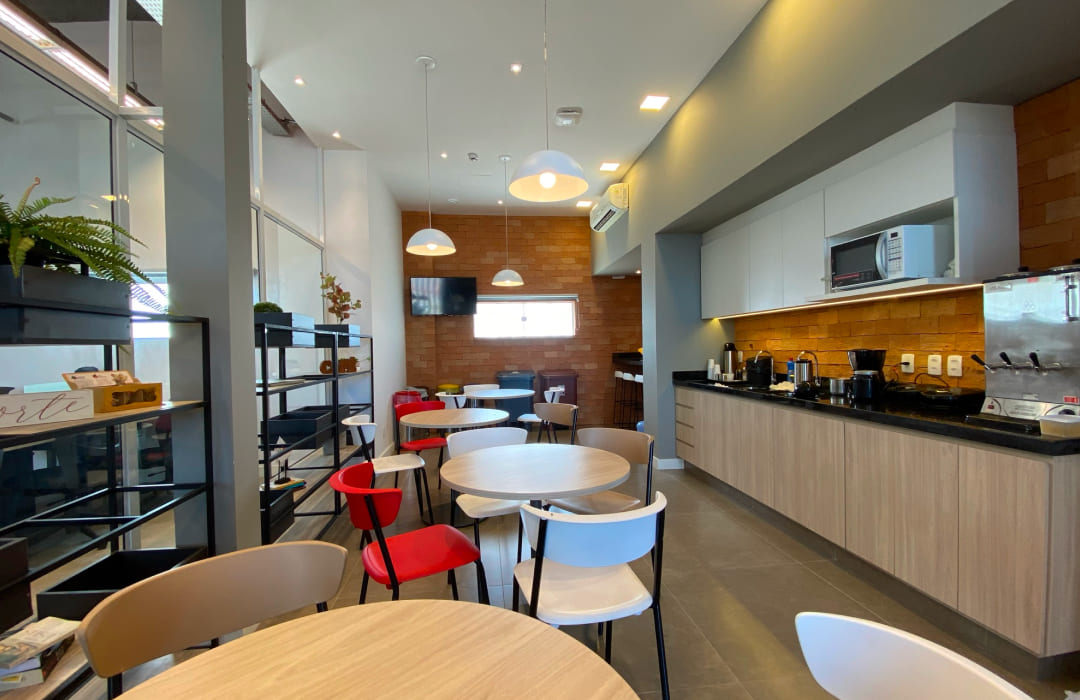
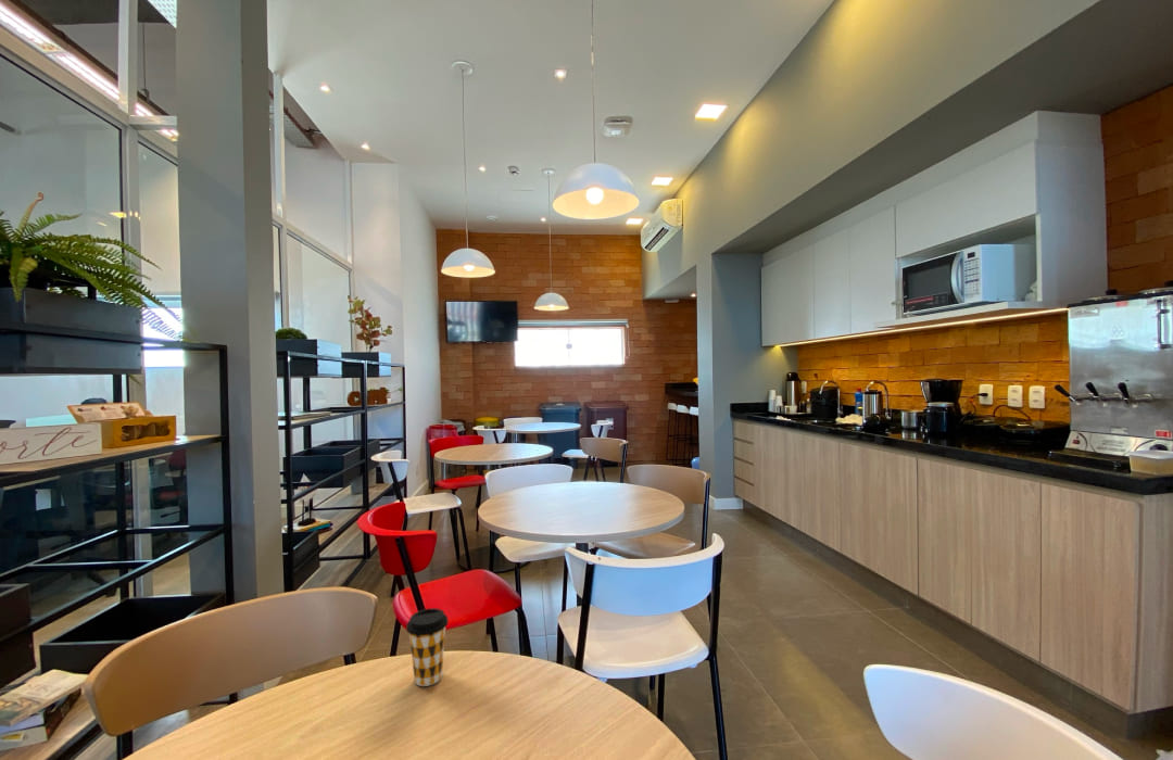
+ coffee cup (427, 646)
